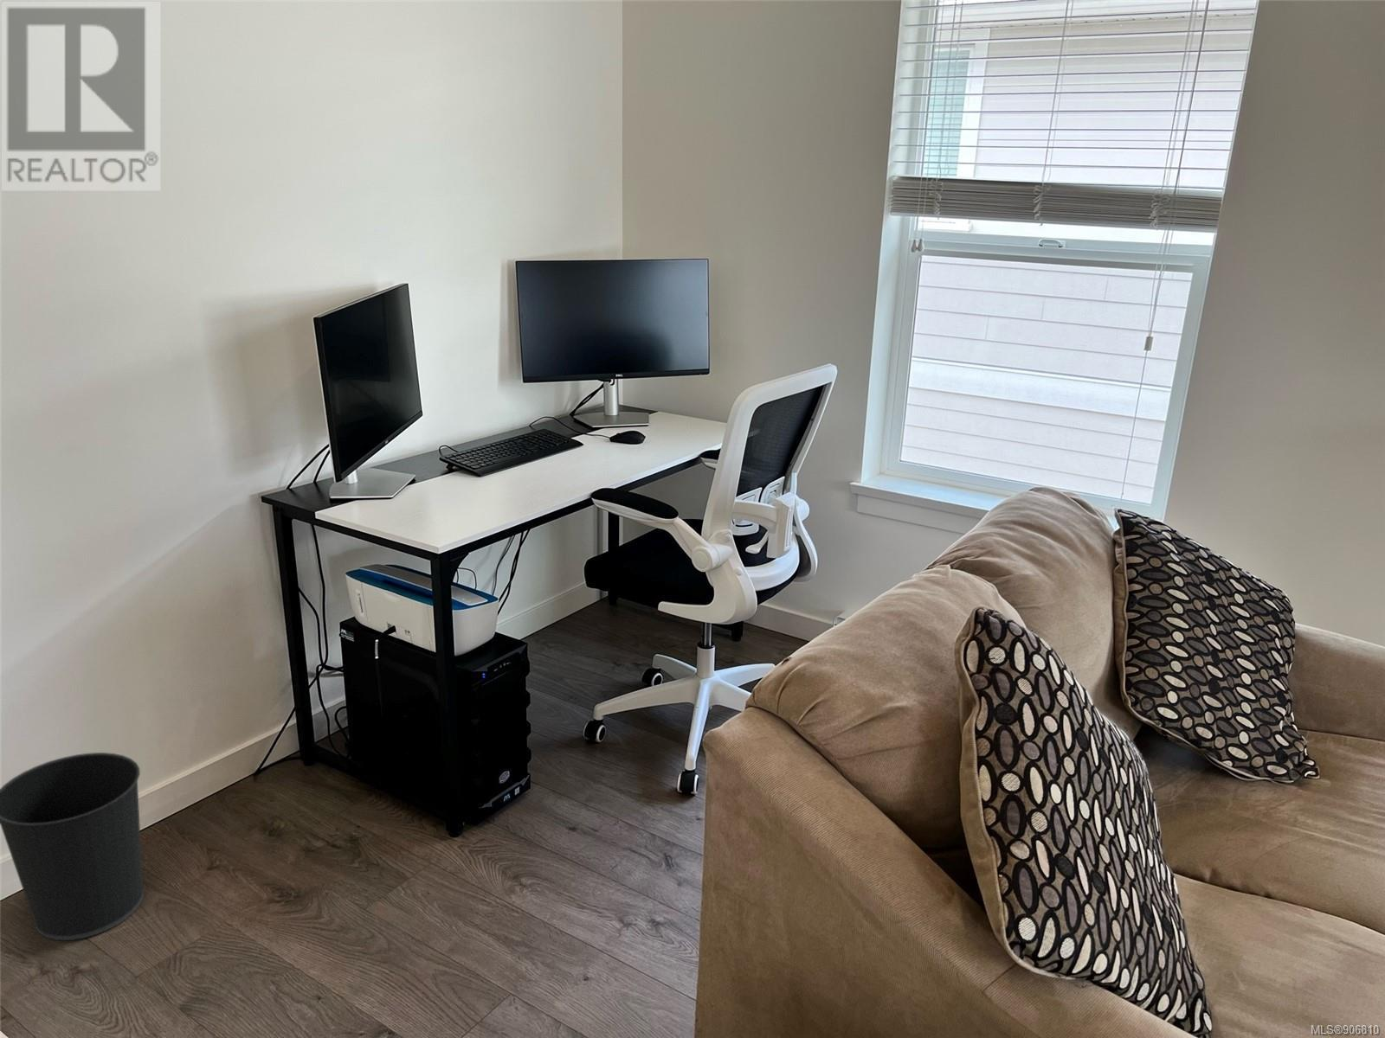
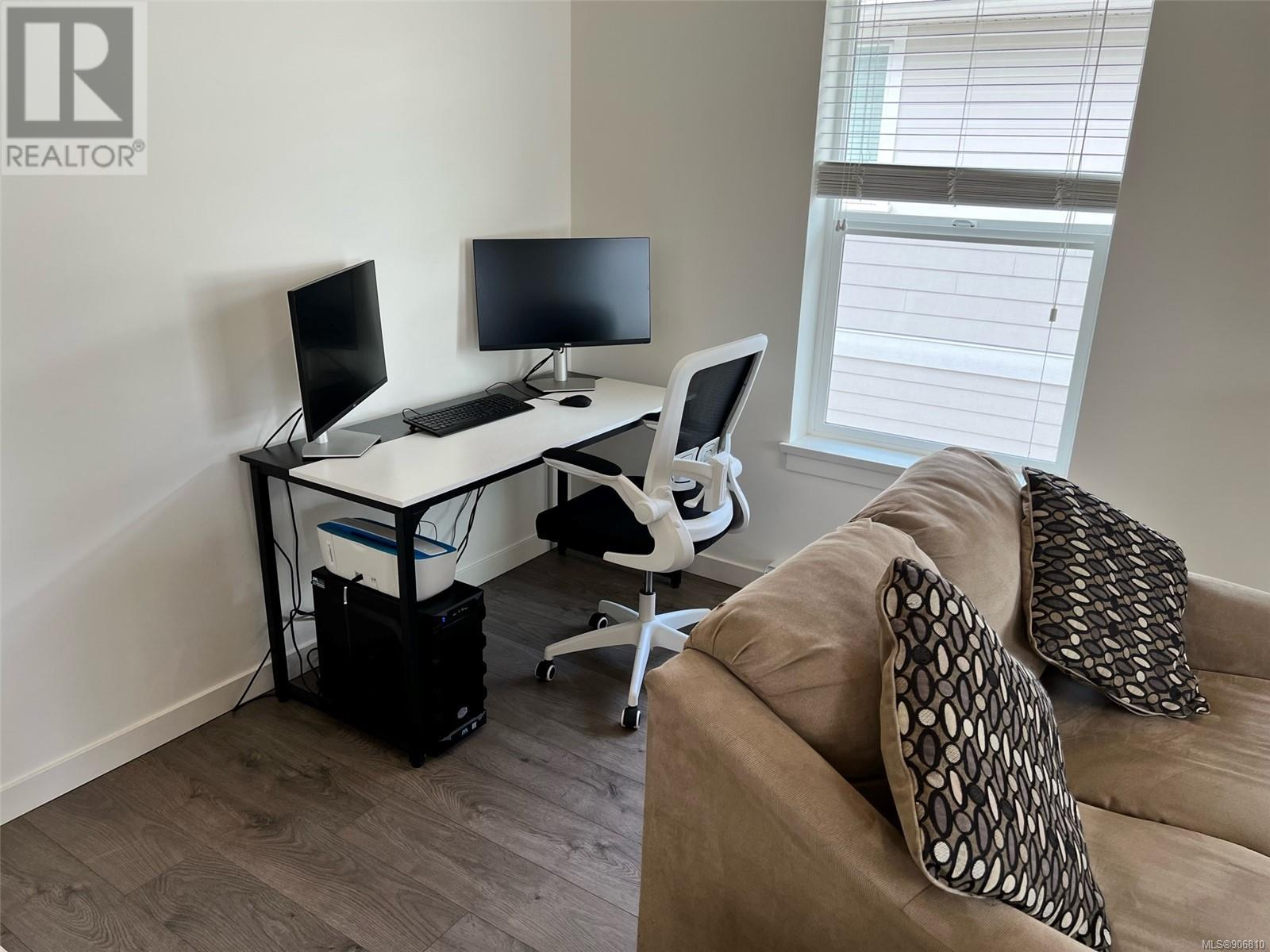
- wastebasket (79, 847)
